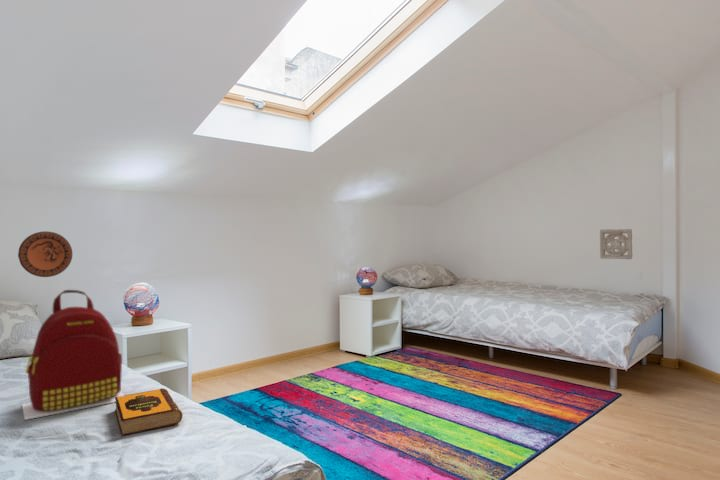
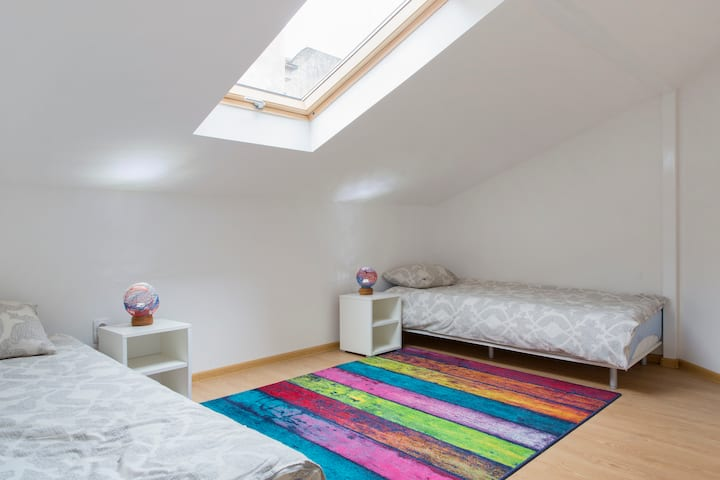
- decorative plate (46, 254)
- backpack (74, 346)
- hardback book (147, 409)
- wall ornament (616, 244)
